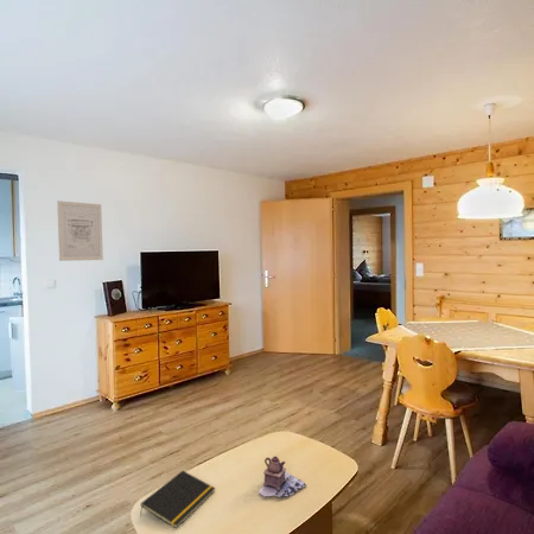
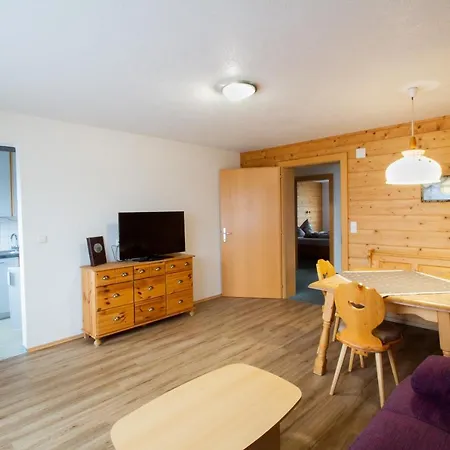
- notepad (179, 496)
- wall art (81, 231)
- teapot (276, 471)
